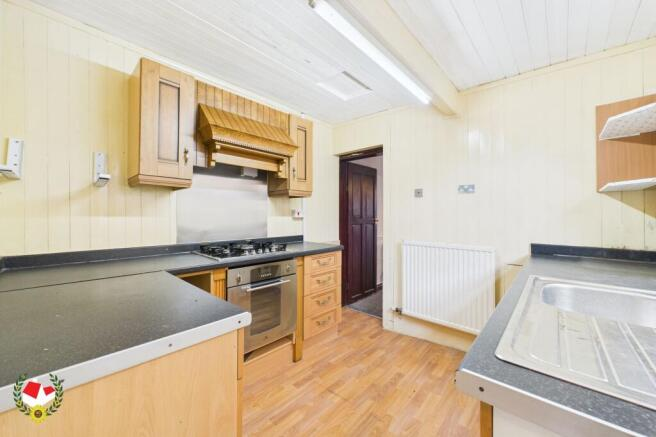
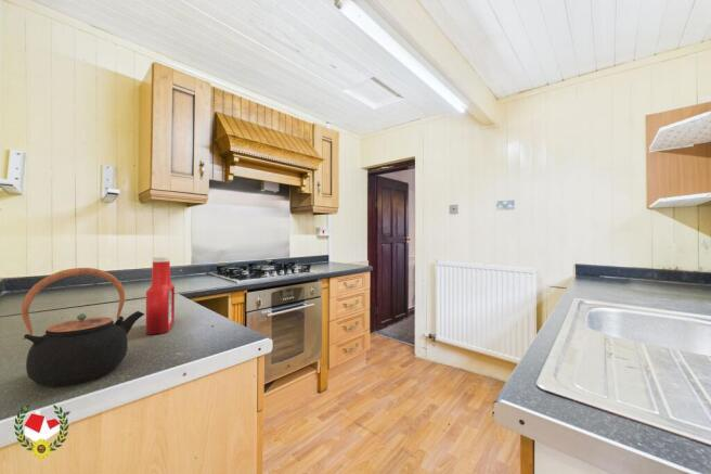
+ soap bottle (160, 292)
+ teapot (90, 318)
